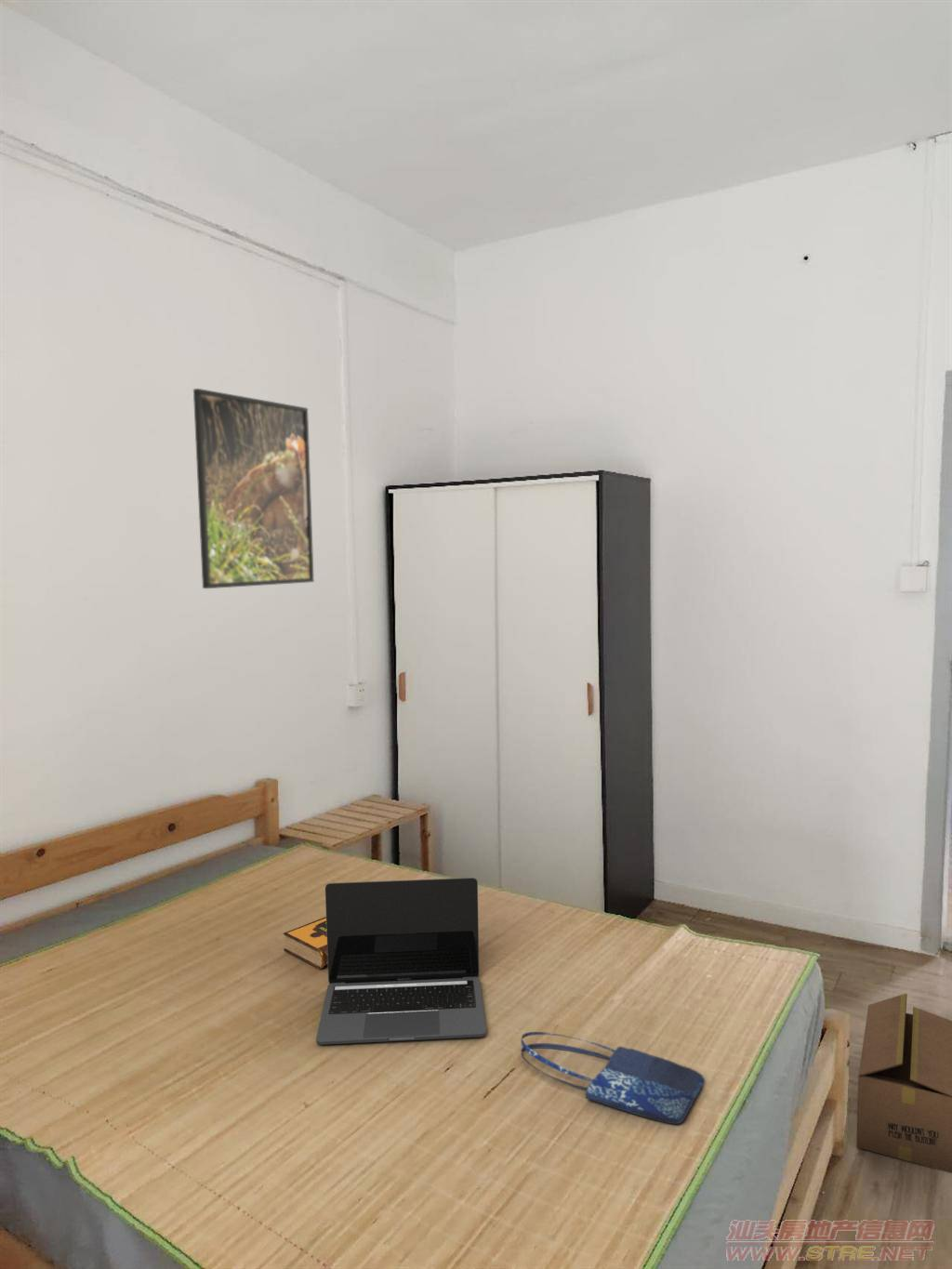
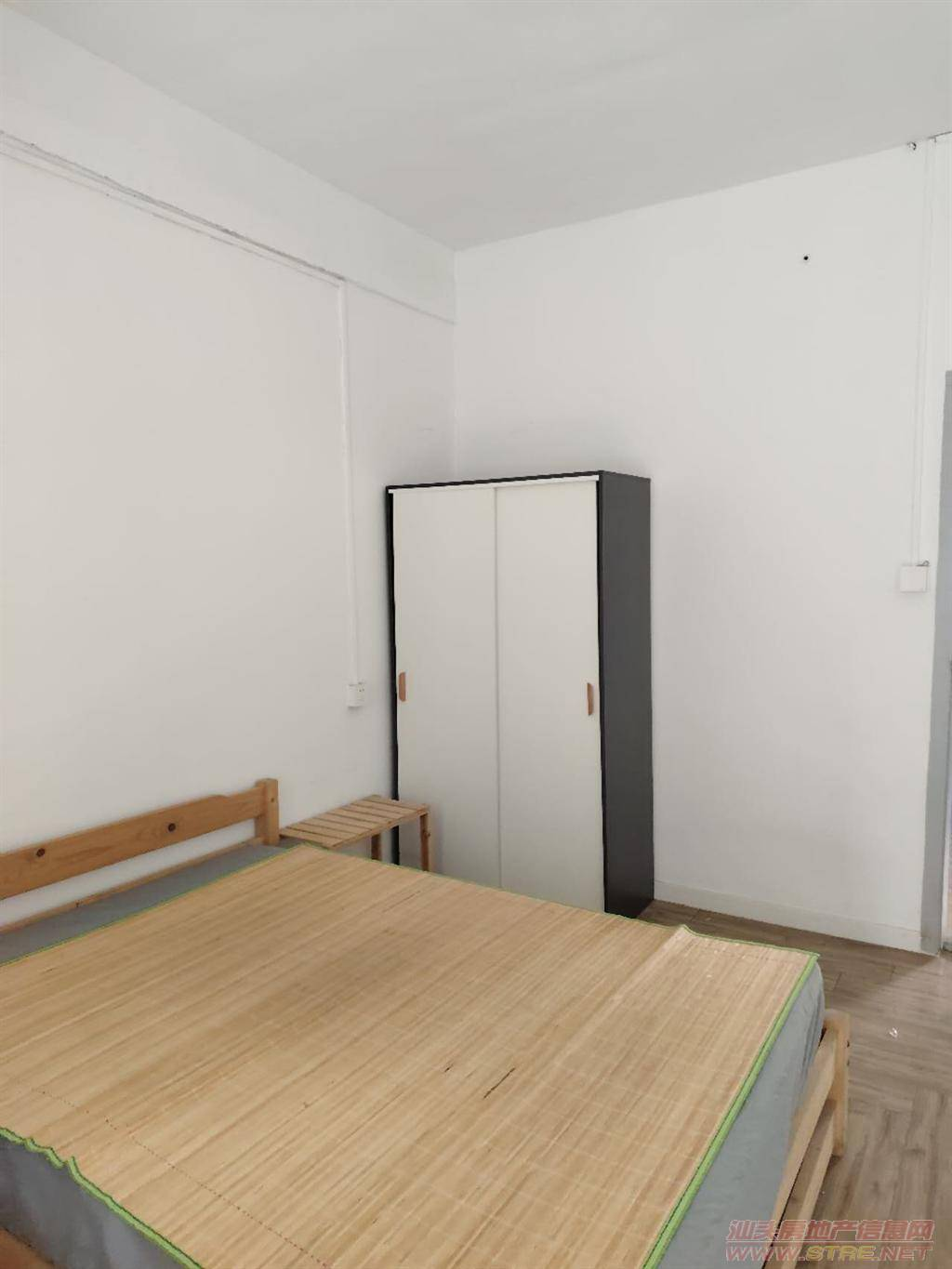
- hardback book (326, 935)
- cardboard box (910, 1064)
- shopping bag (603, 1068)
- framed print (258, 493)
- laptop (402, 957)
